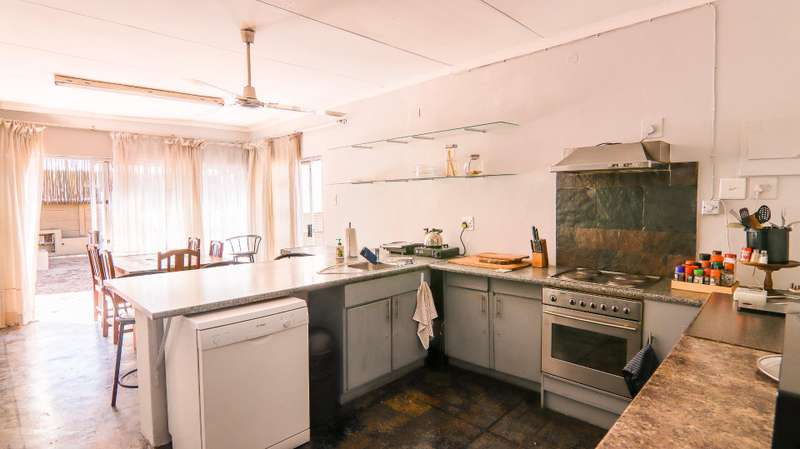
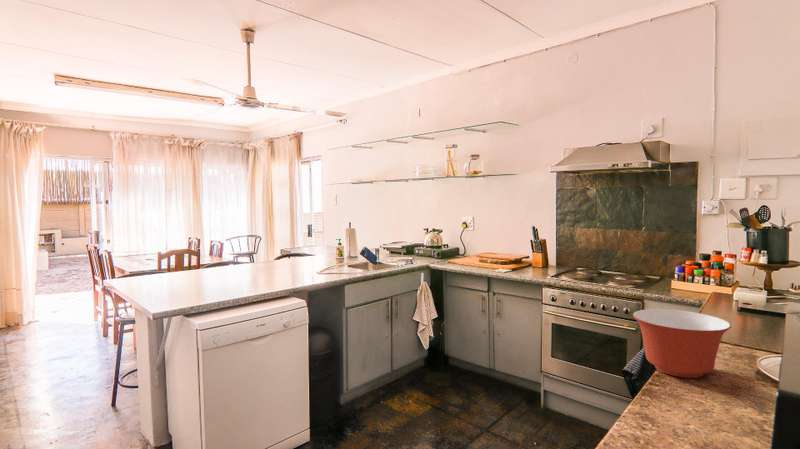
+ mixing bowl (678, 344)
